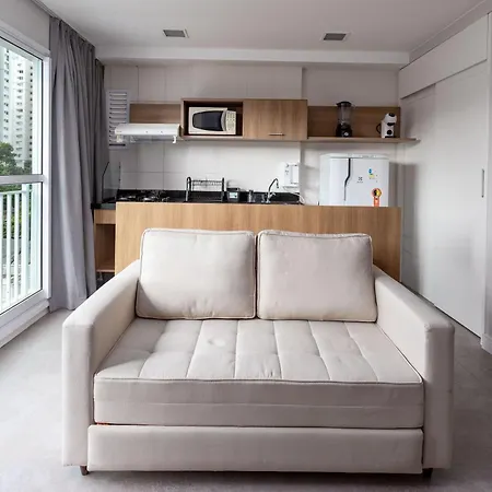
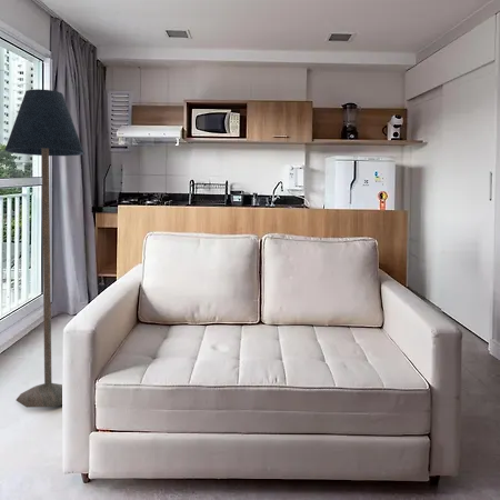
+ floor lamp (46, 247)
